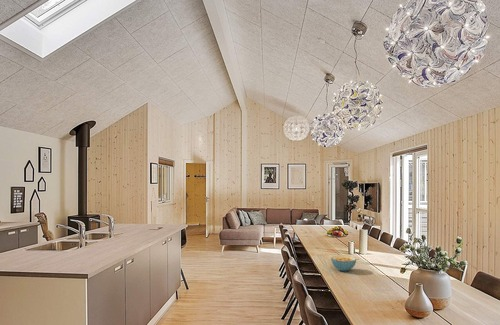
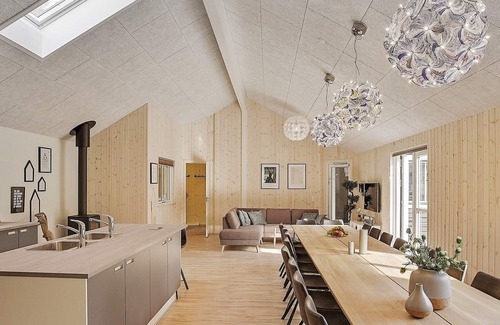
- cereal bowl (343, 264)
